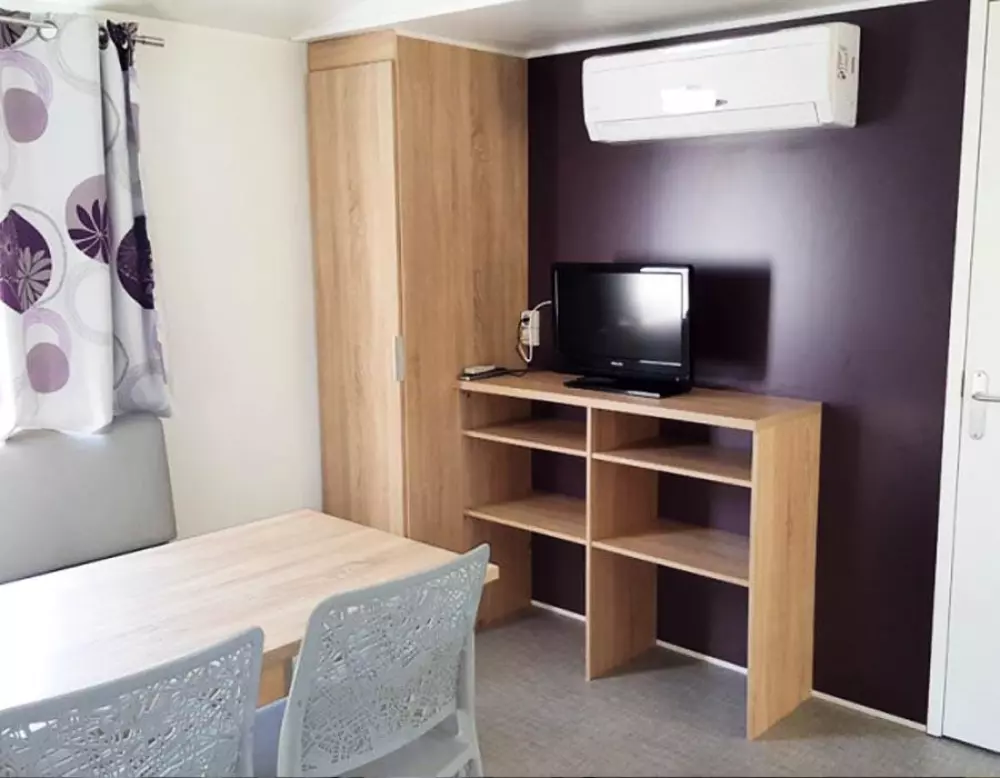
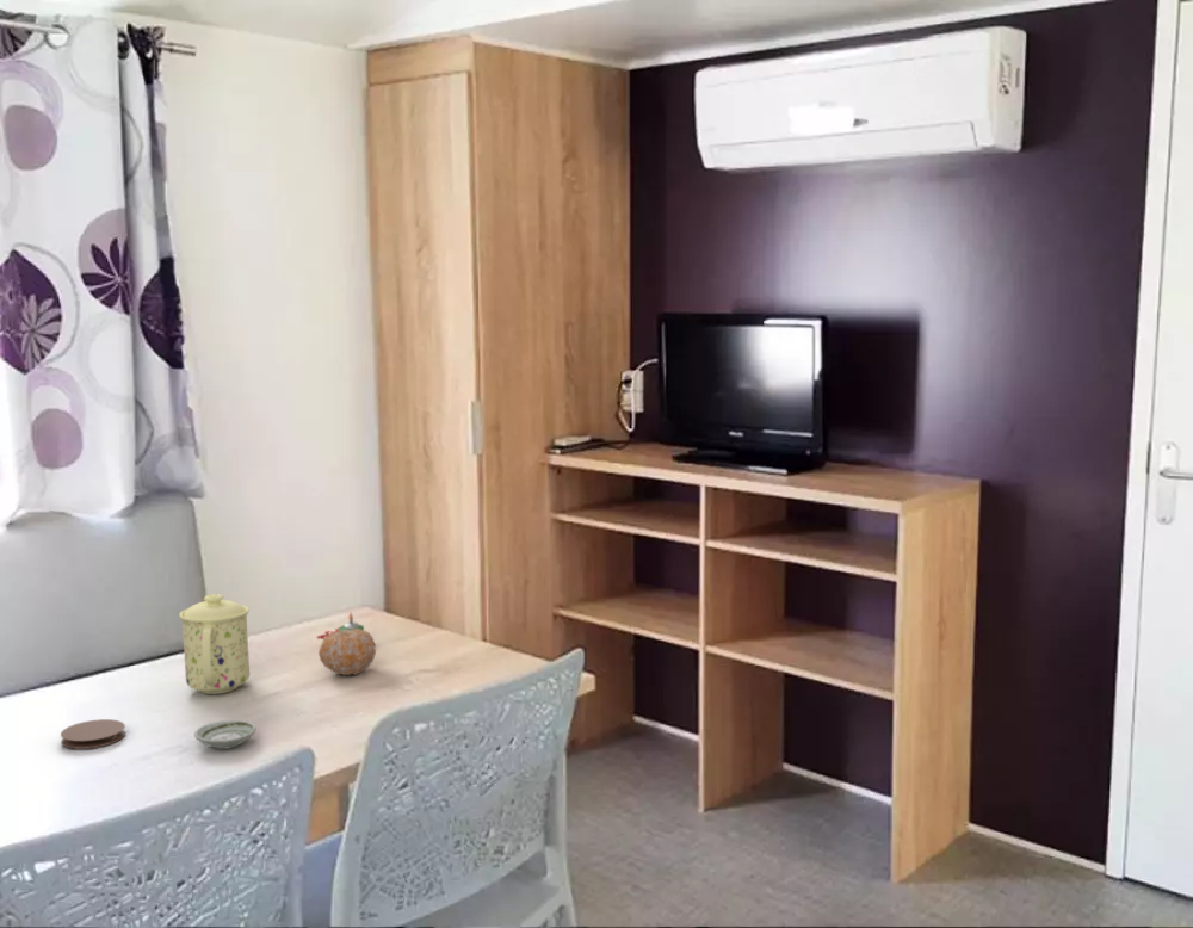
+ fruit (347, 651)
+ coaster (93, 734)
+ saucer (225, 736)
+ mug (215, 643)
+ candle (345, 625)
